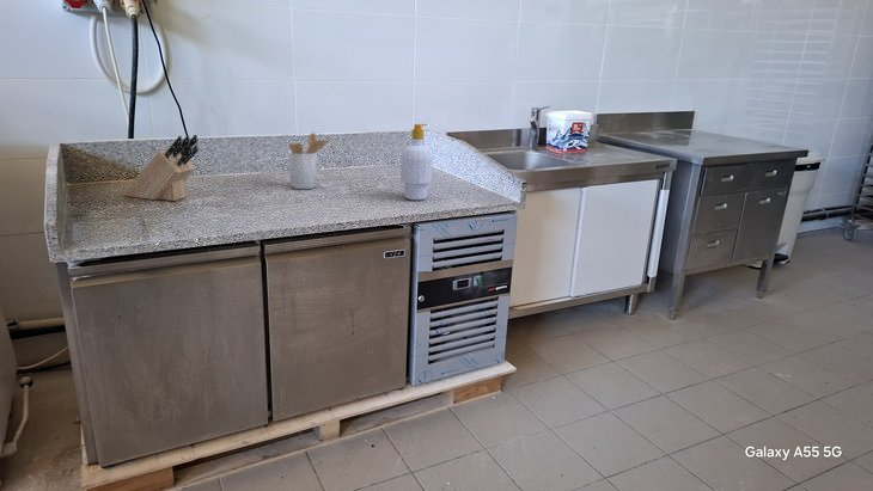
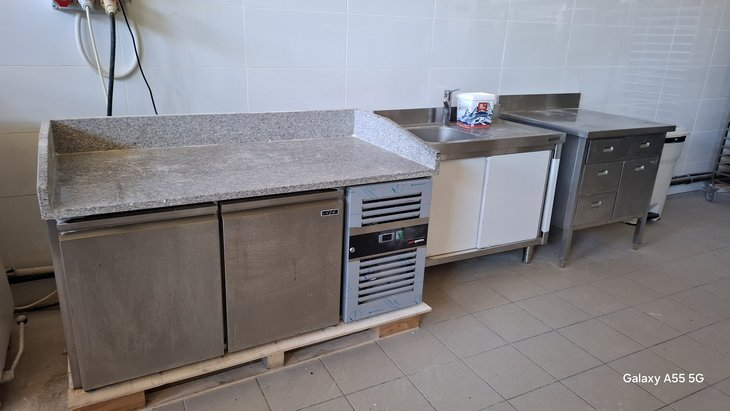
- knife block (161, 165)
- utensil holder (309, 161)
- soap bottle (416, 161)
